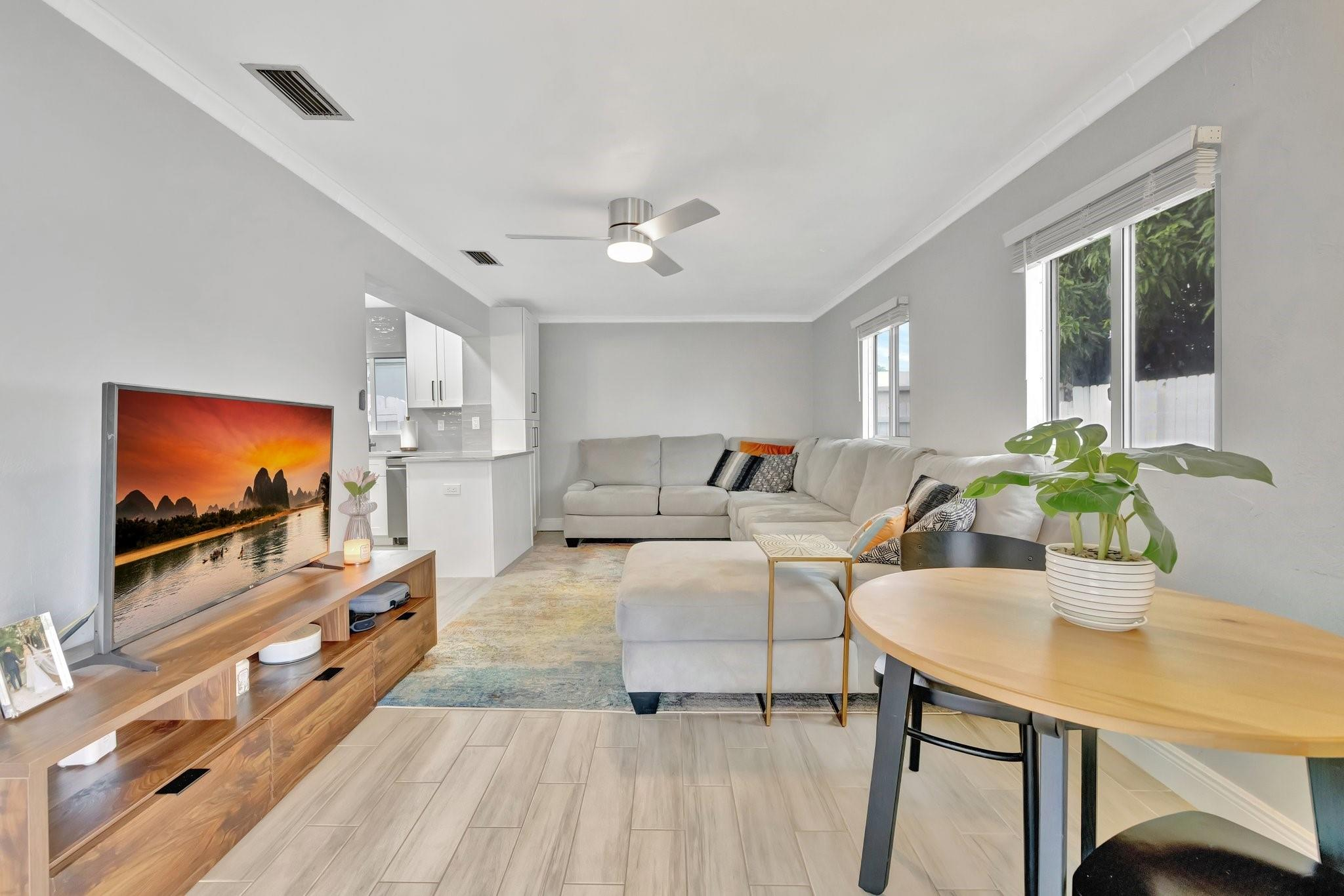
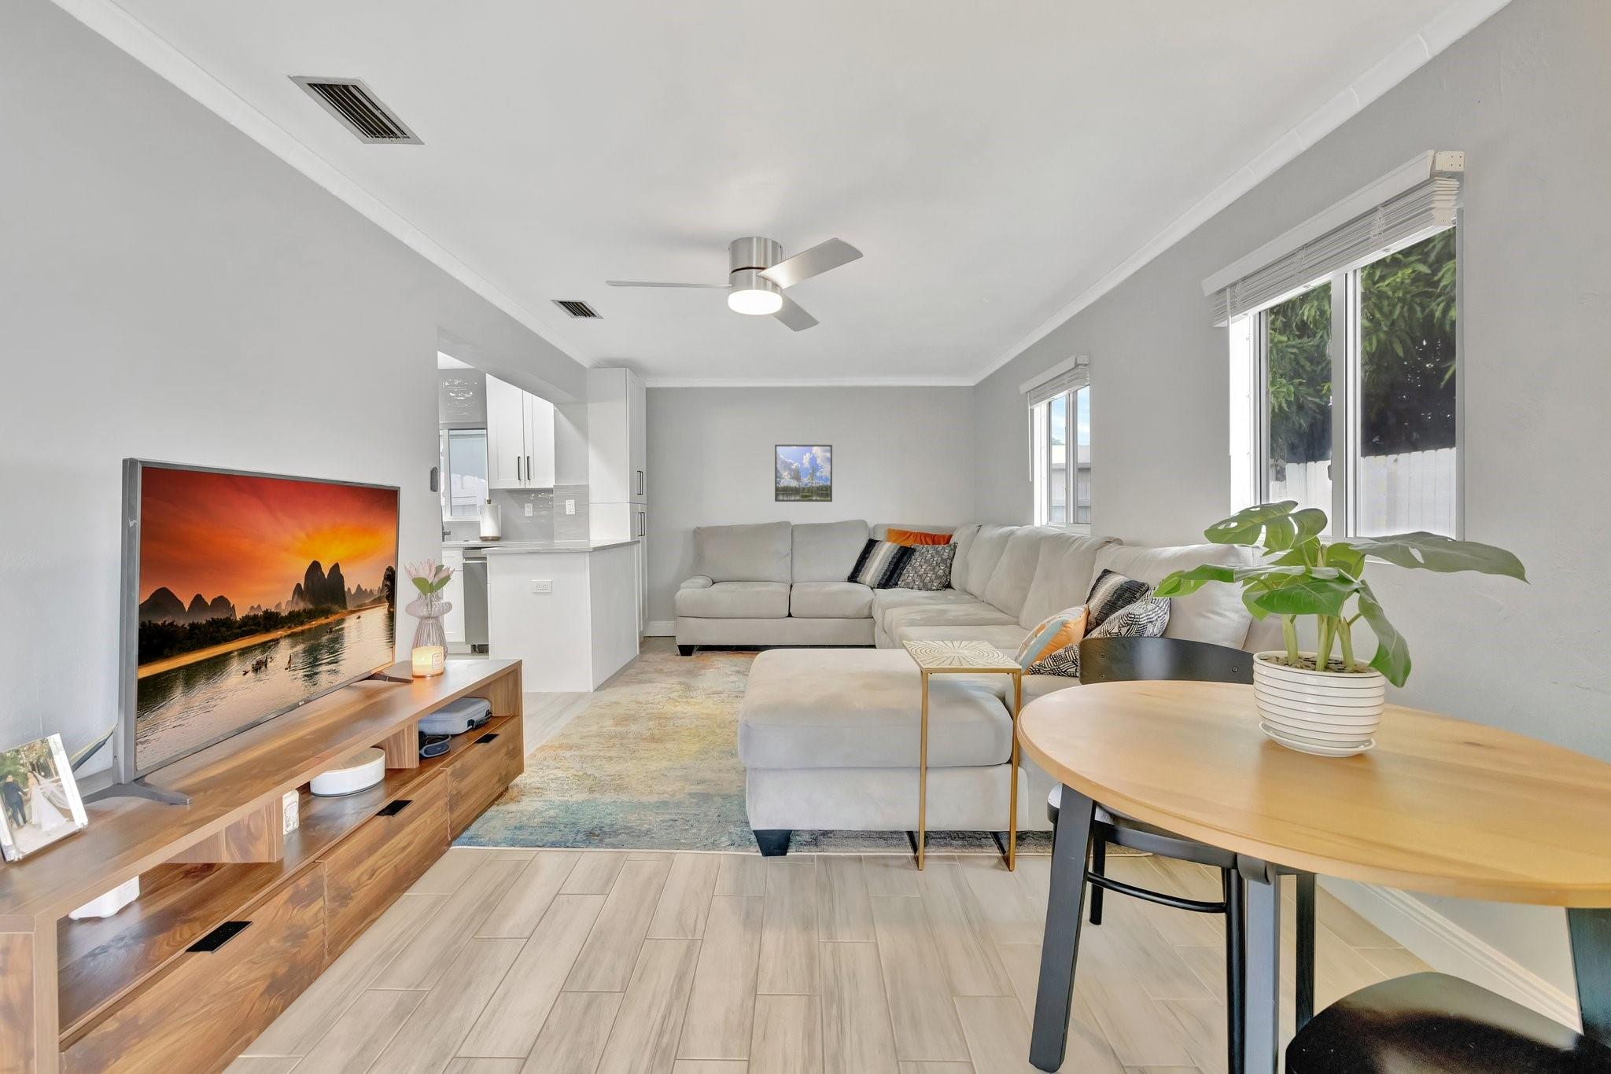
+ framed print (803, 472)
